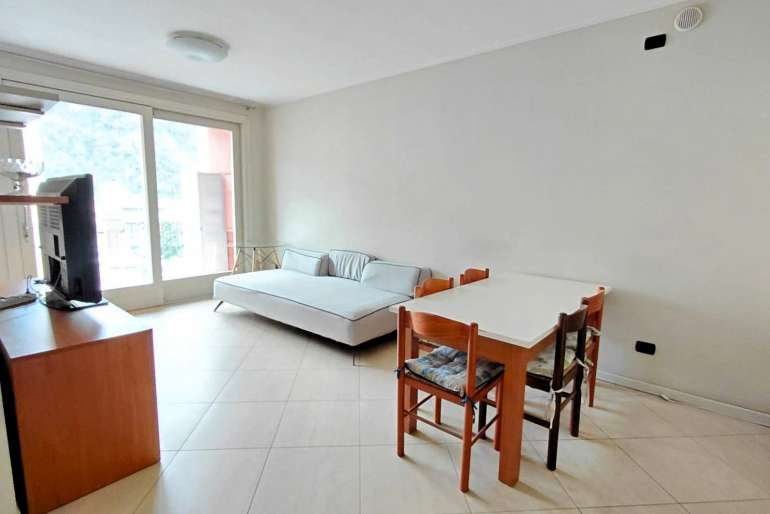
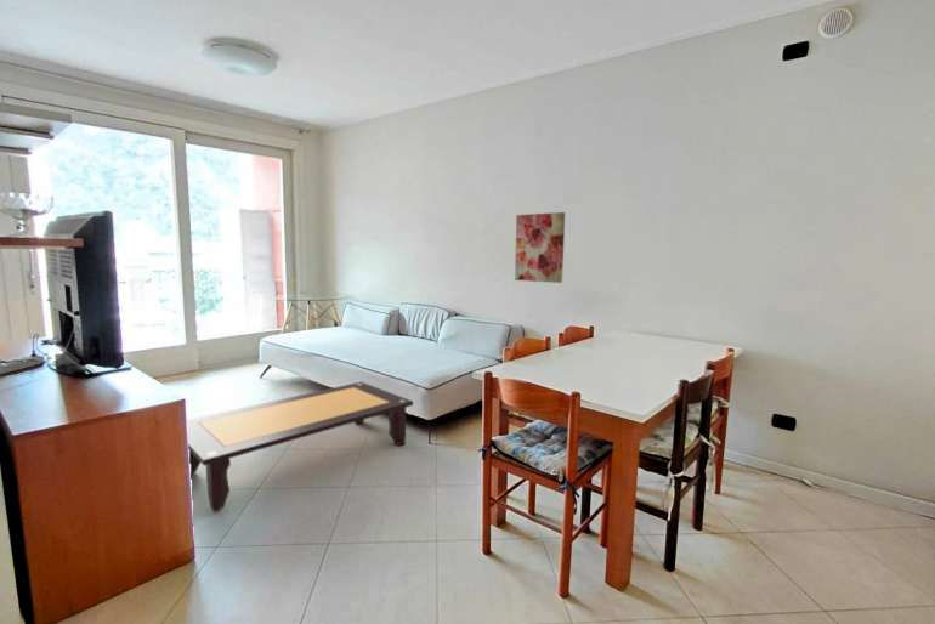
+ wall art (538, 248)
+ coffee table (301, 435)
